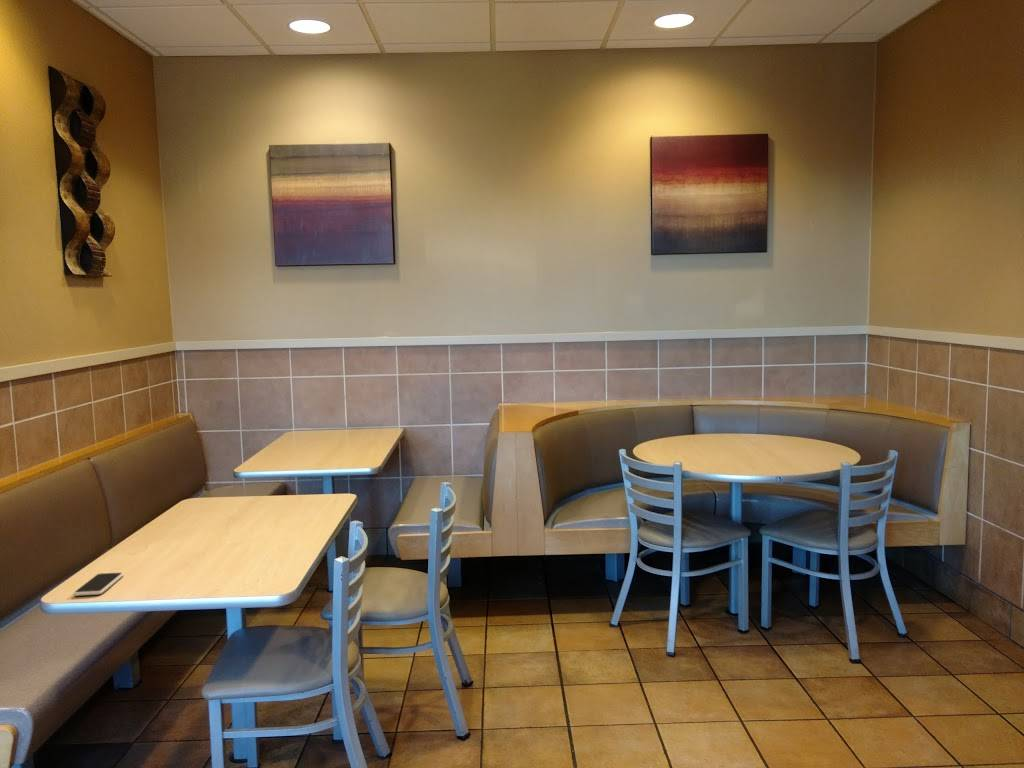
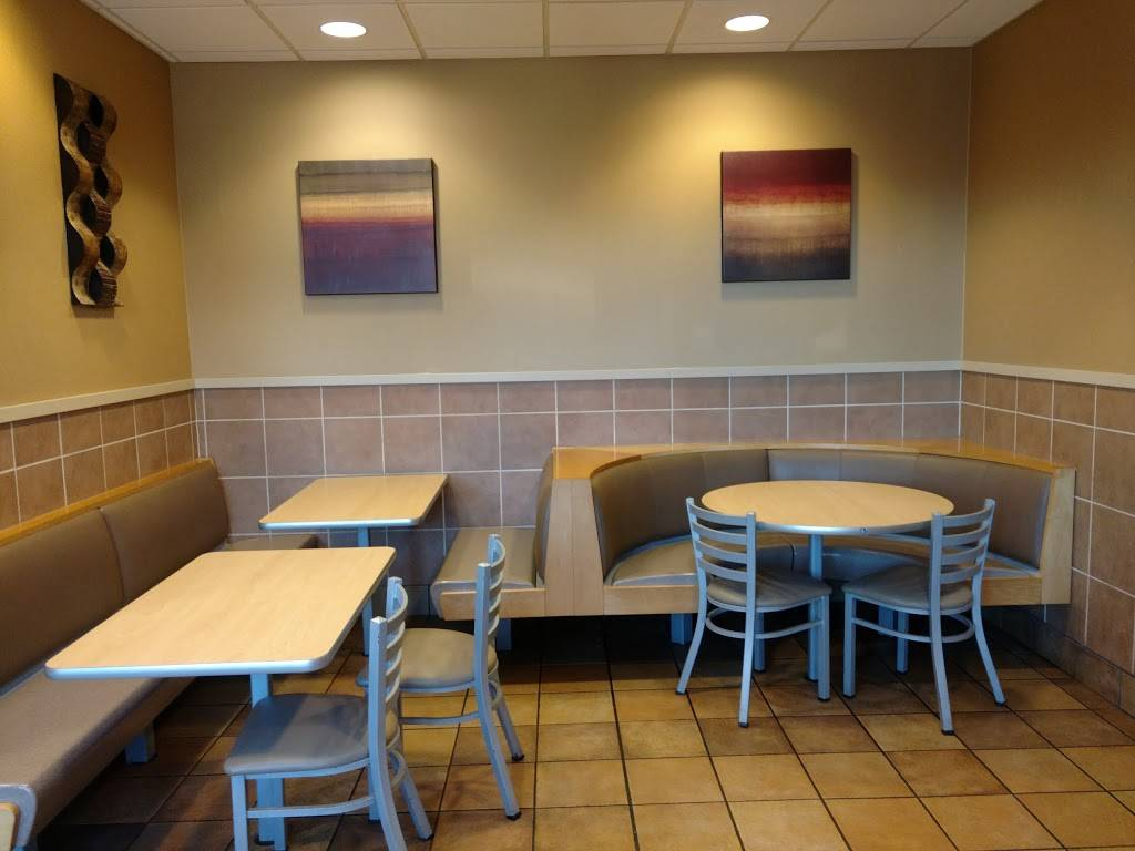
- smartphone (99, 583)
